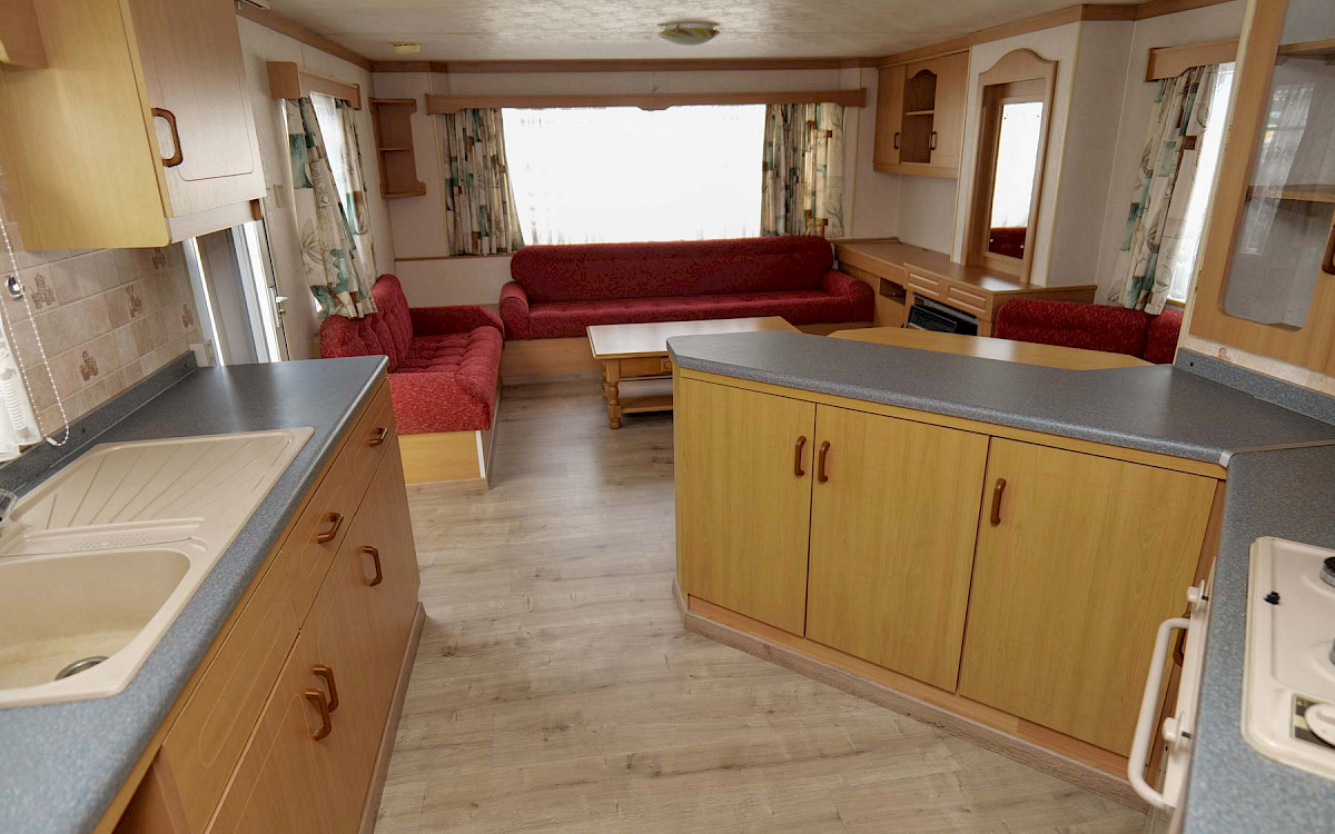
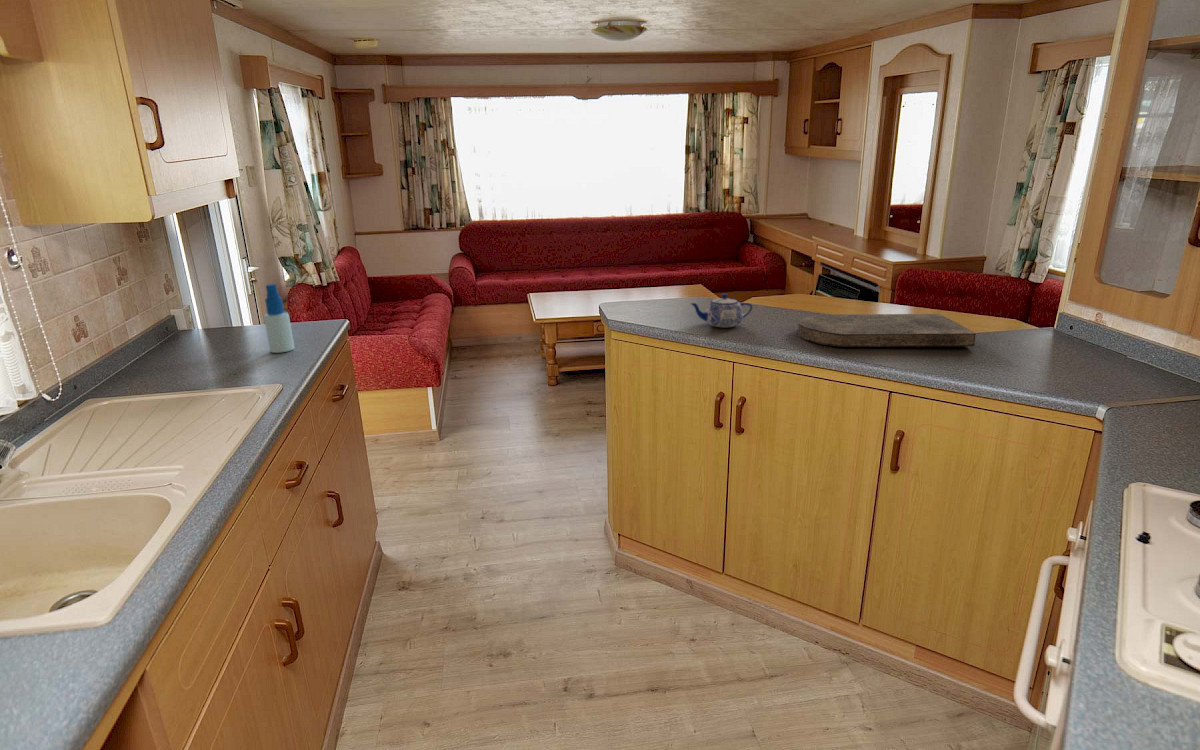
+ teapot (720, 309)
+ spray bottle (276, 317)
+ cutting board (876, 329)
